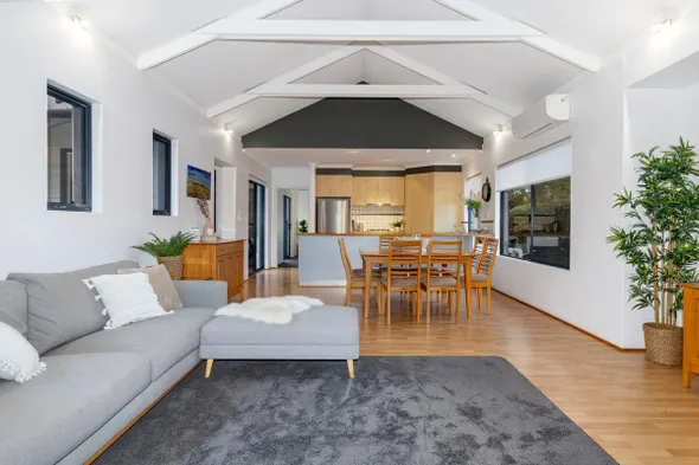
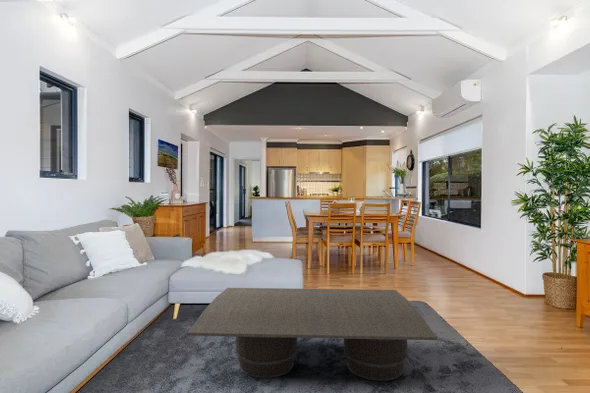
+ coffee table (310, 332)
